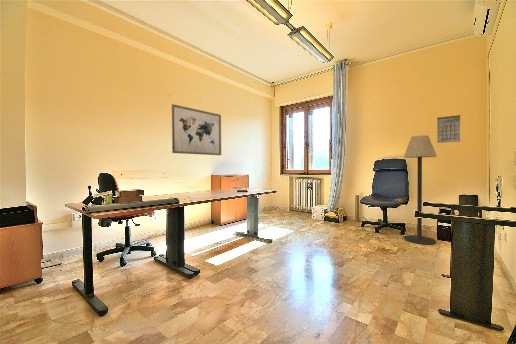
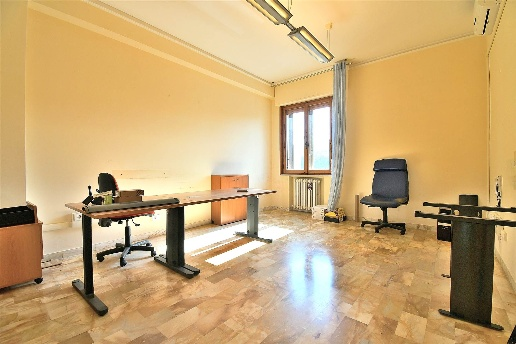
- calendar (448, 126)
- floor lamp (419, 188)
- wall art (198, 132)
